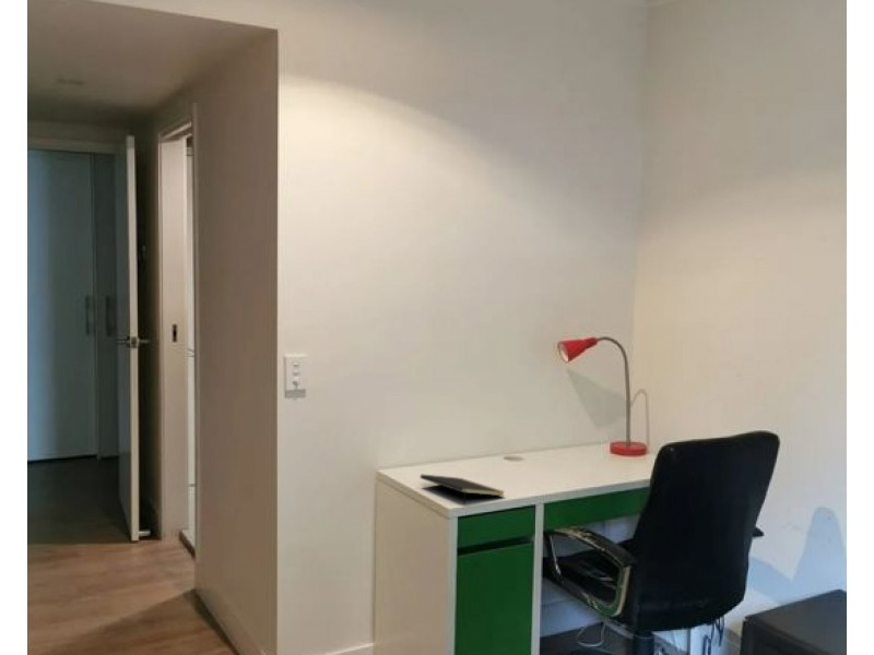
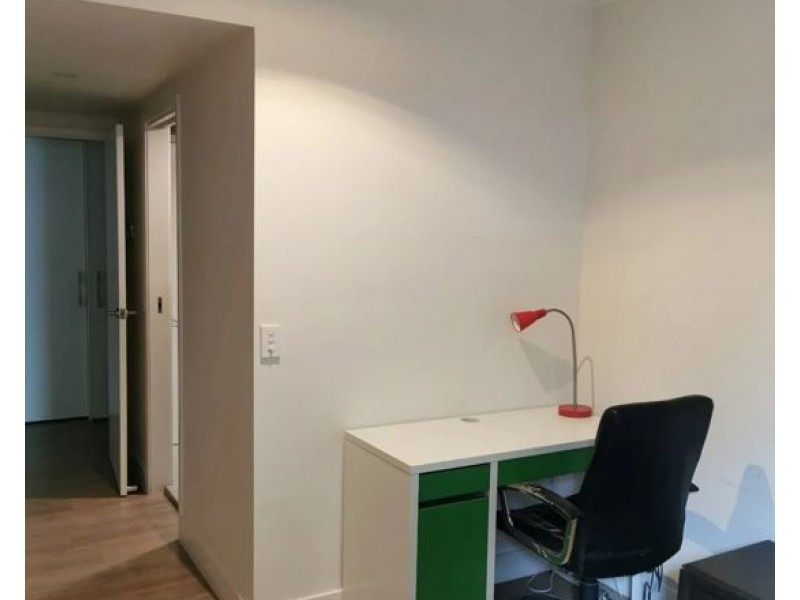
- notepad (461, 485)
